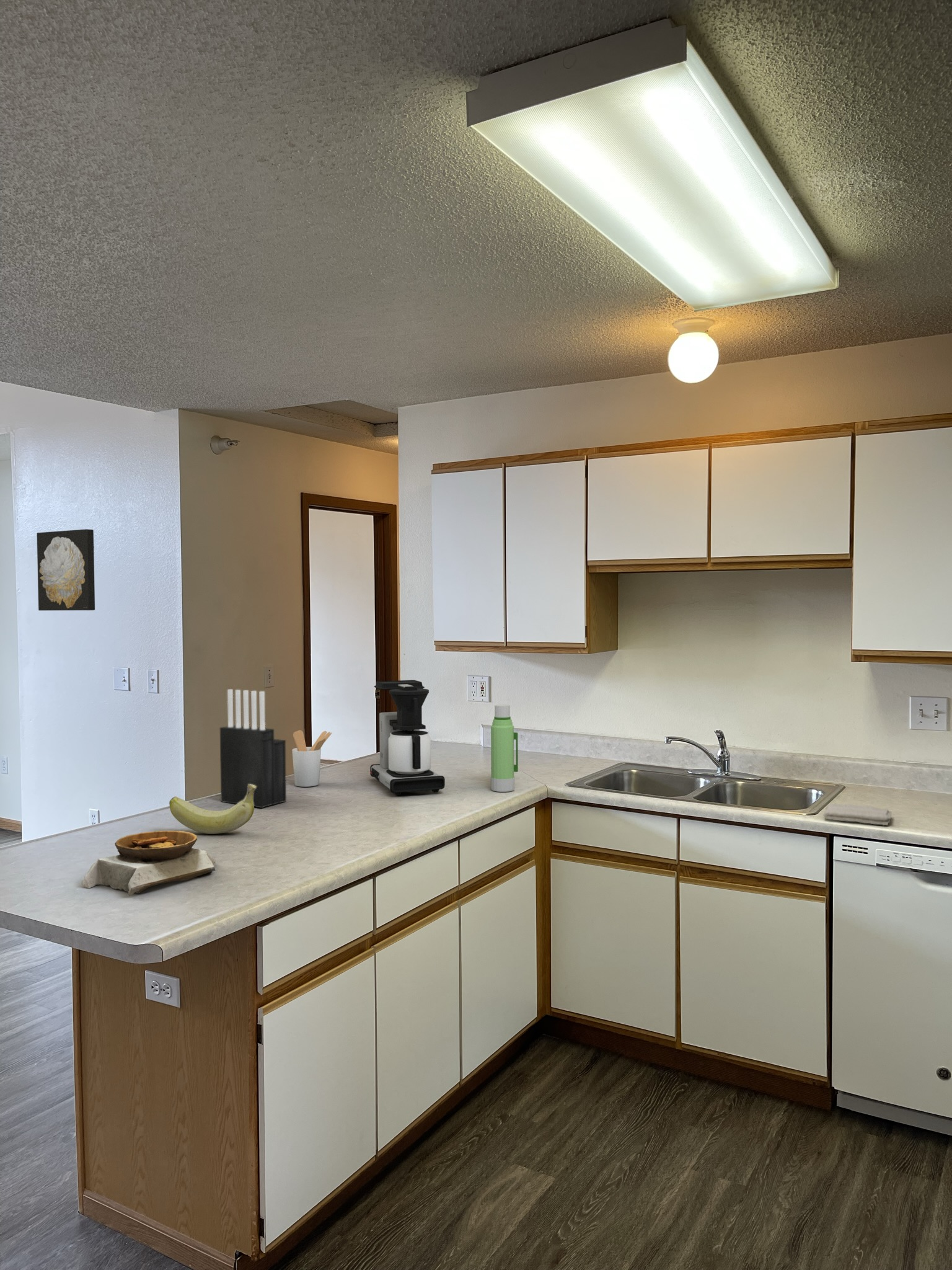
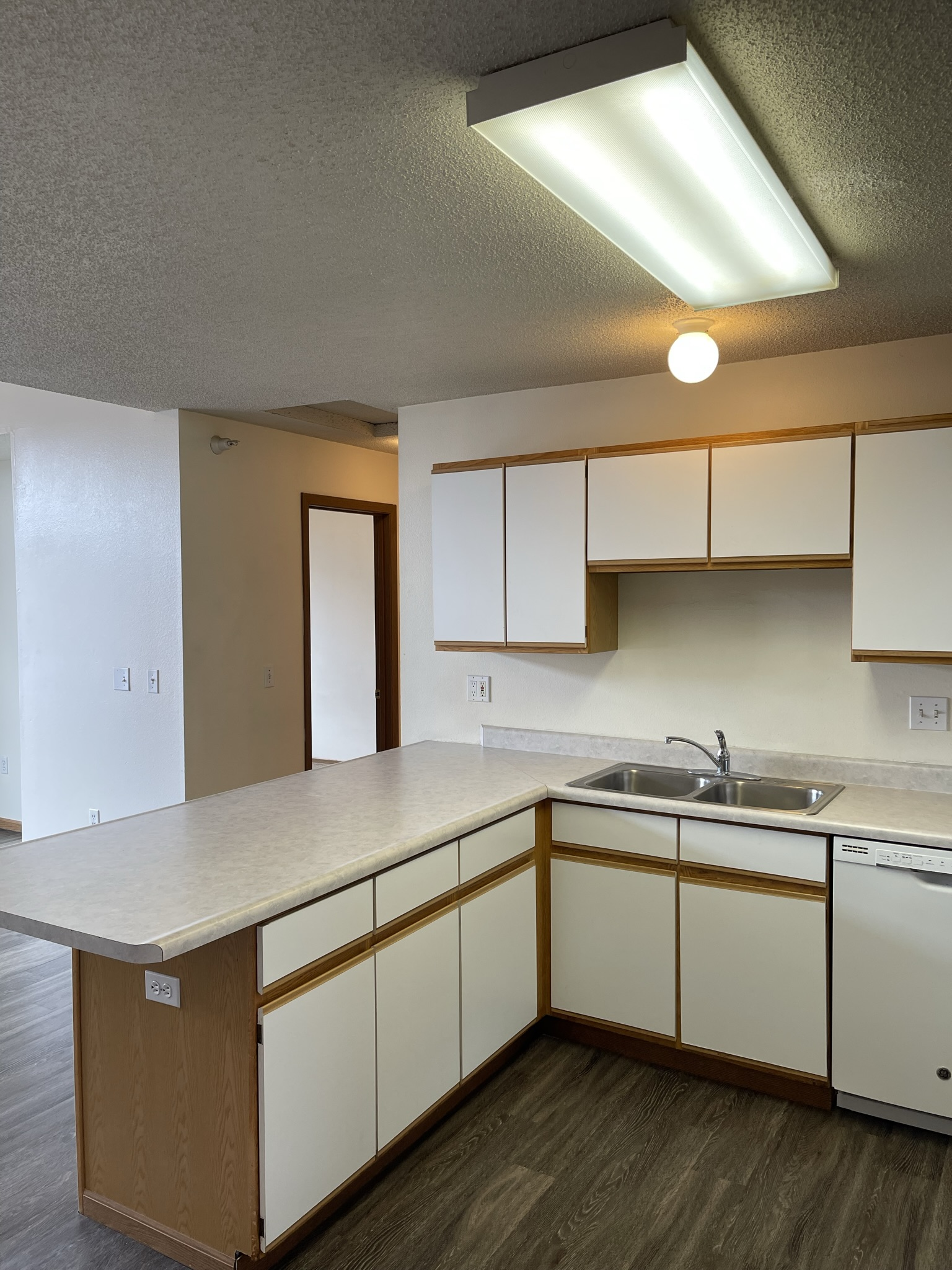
- wall art (66, 571)
- knife block (255, 745)
- utensil holder (312, 757)
- coffee maker (405, 735)
- bowl (157, 855)
- banana (212, 810)
- washcloth (857, 813)
- water bottle (503, 747)
